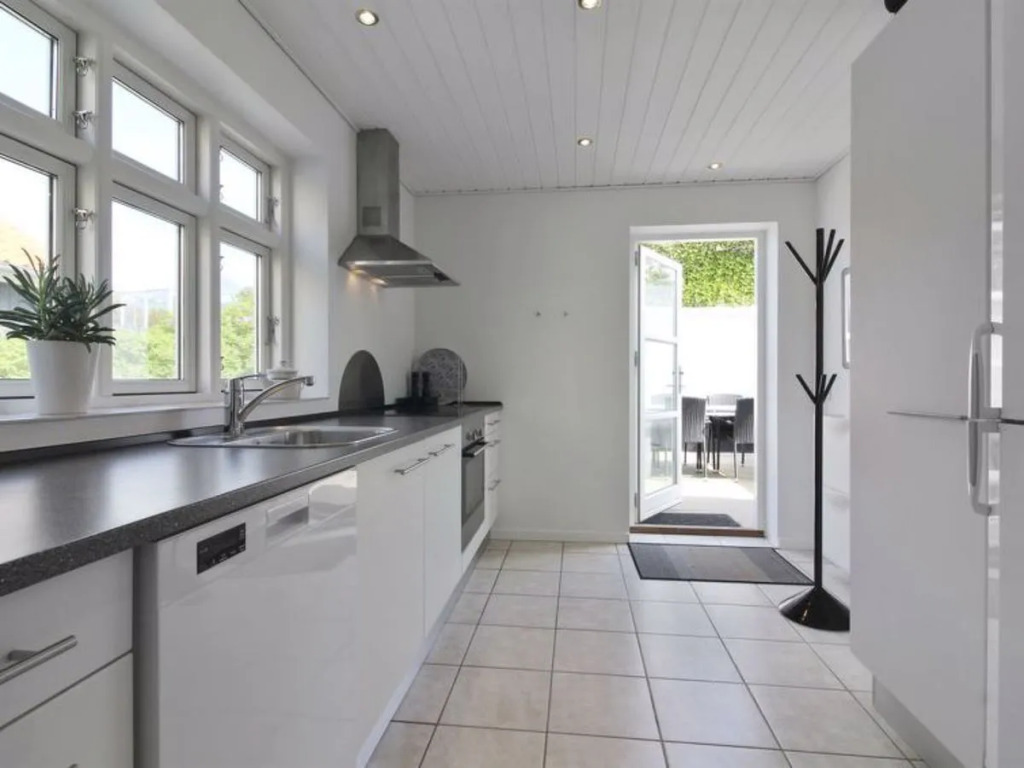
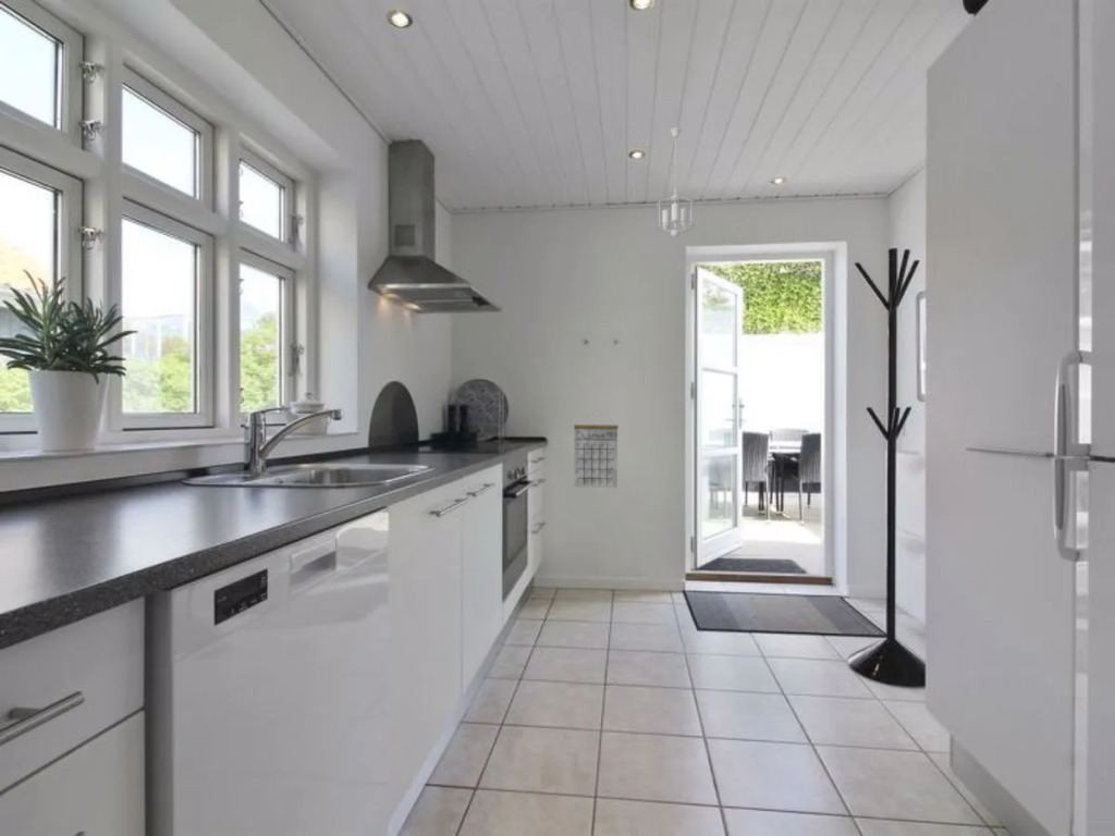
+ pendant light (675, 183)
+ calendar (596, 448)
